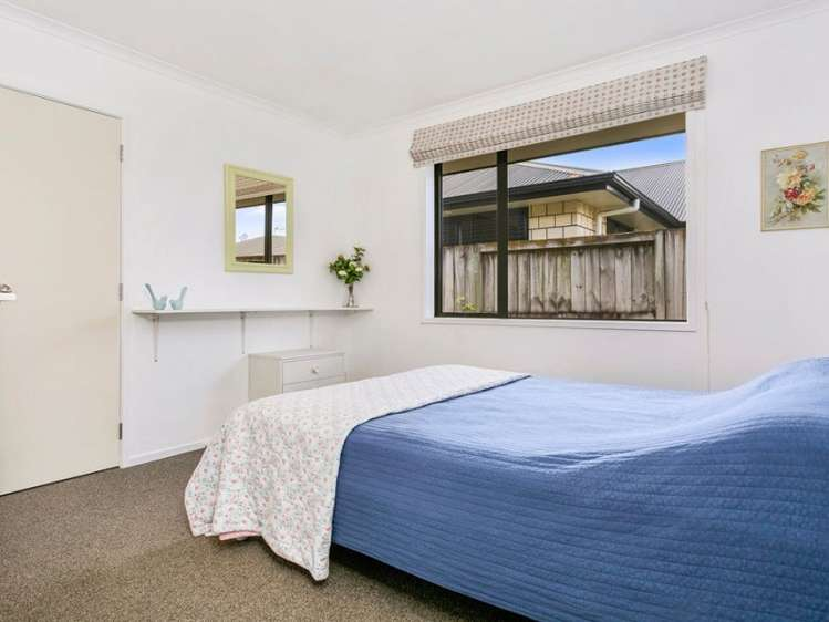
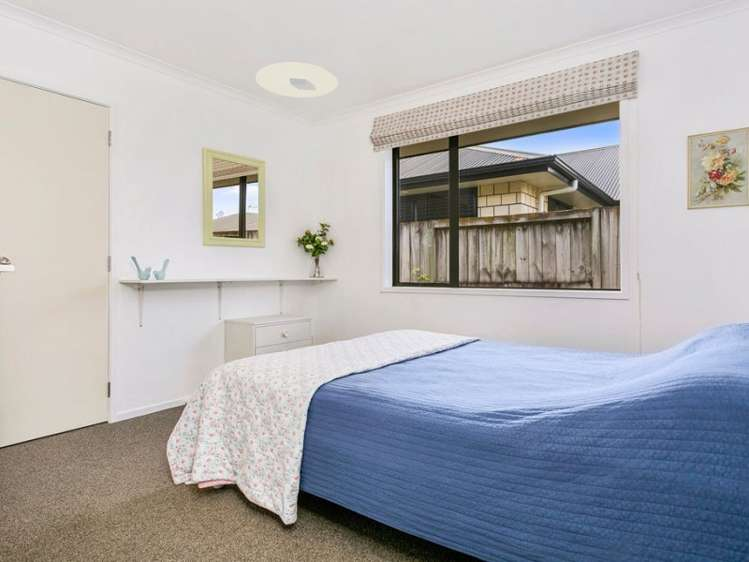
+ ceiling light (297, 77)
